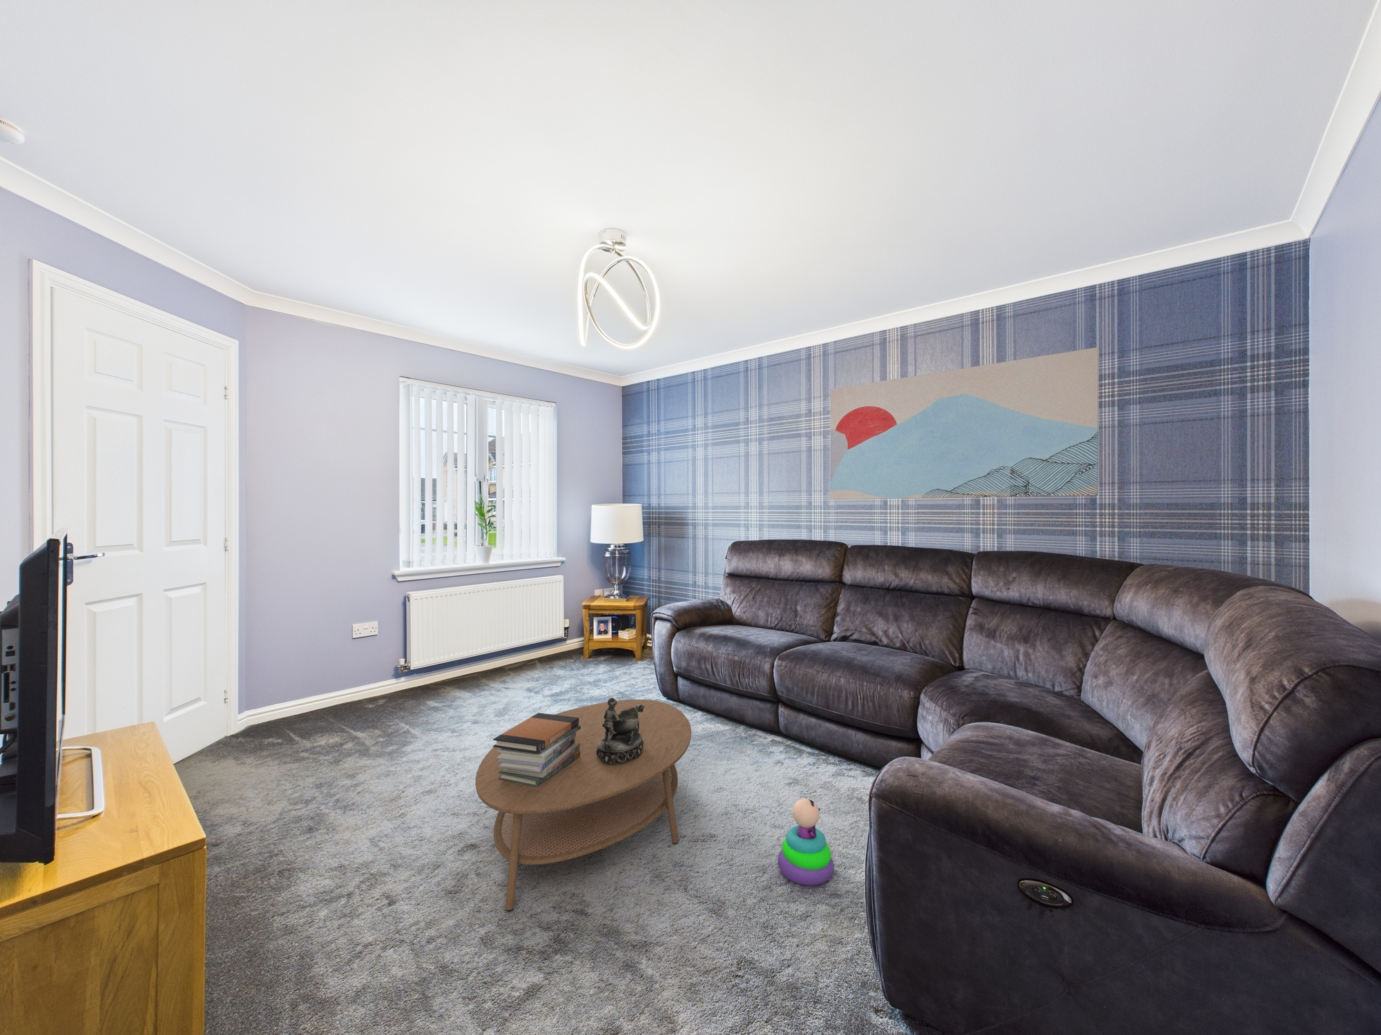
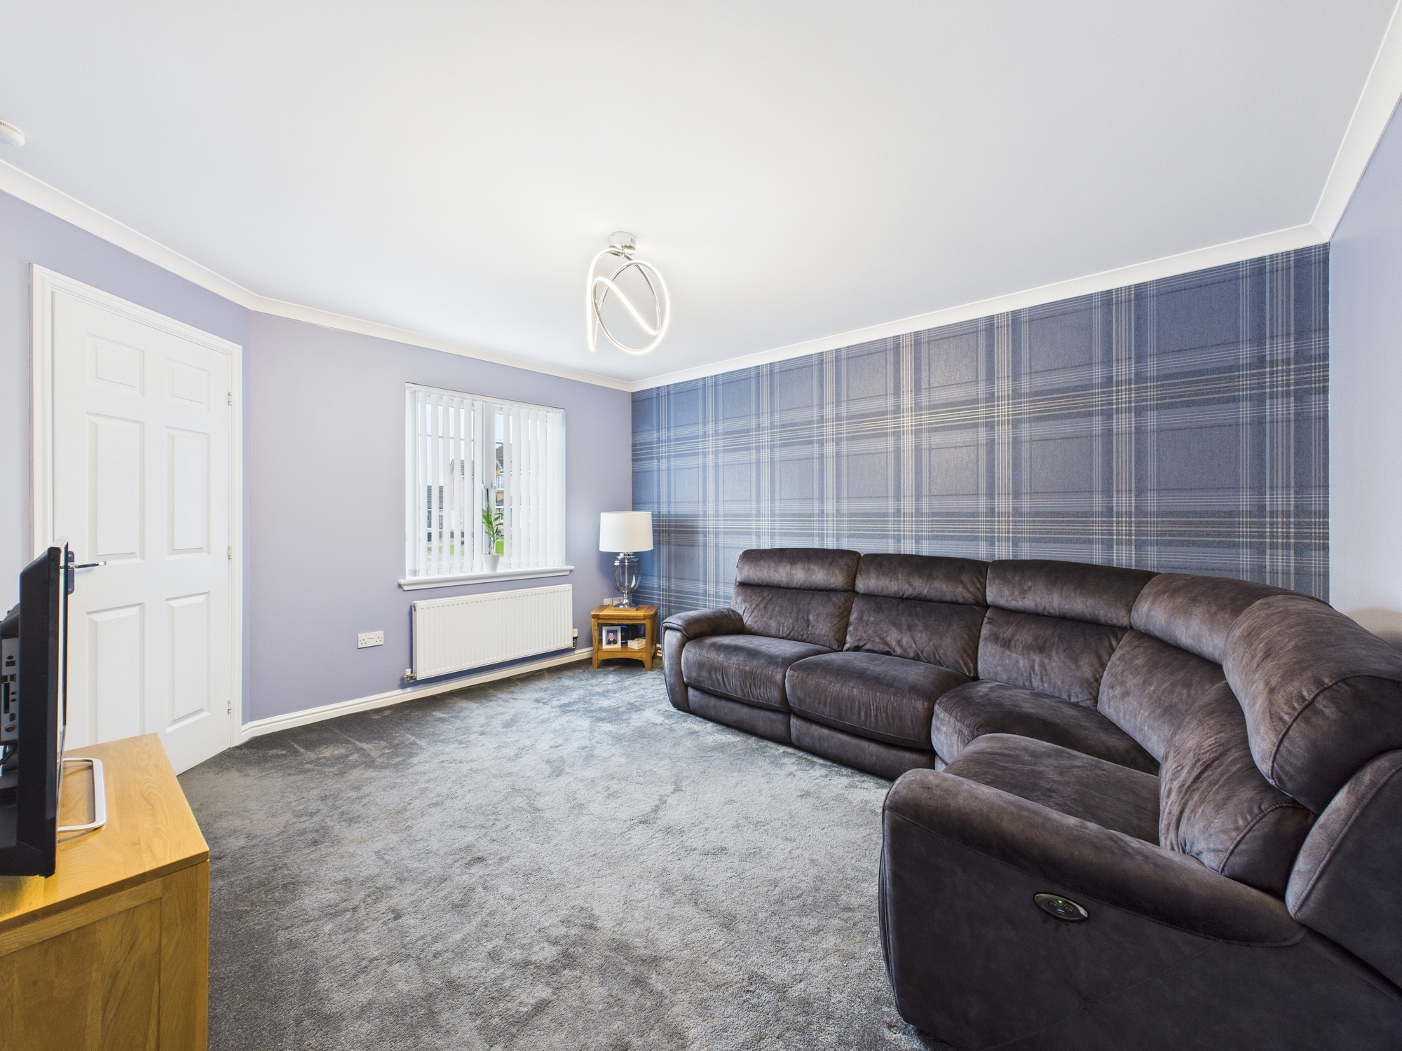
- wall art (945, 435)
- stacking toy (805, 835)
- book stack (538, 747)
- decorative bowl (622, 721)
- coffee table (594, 783)
